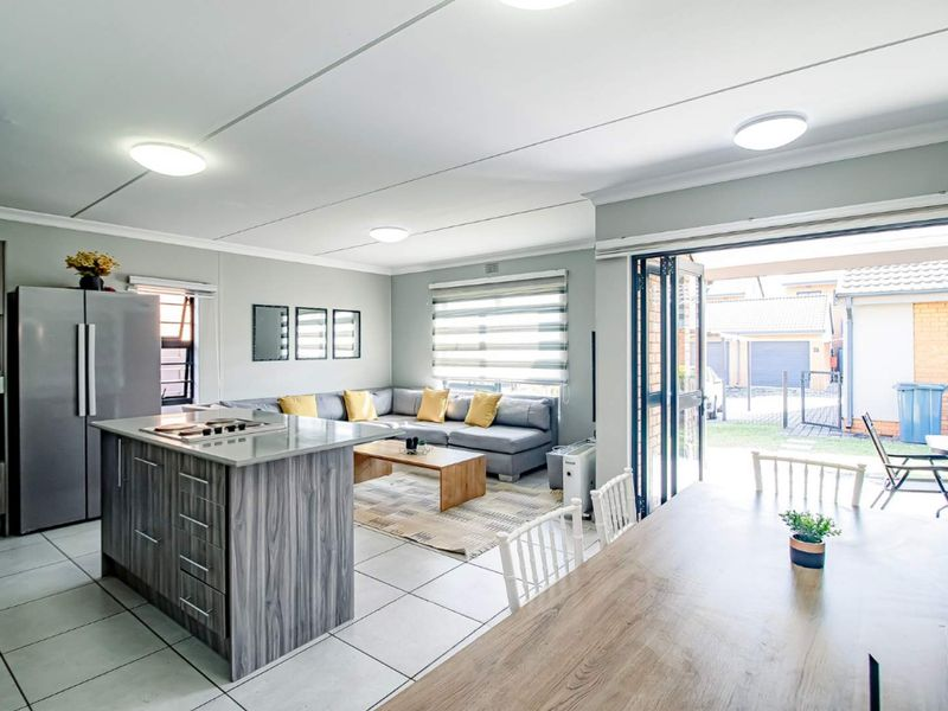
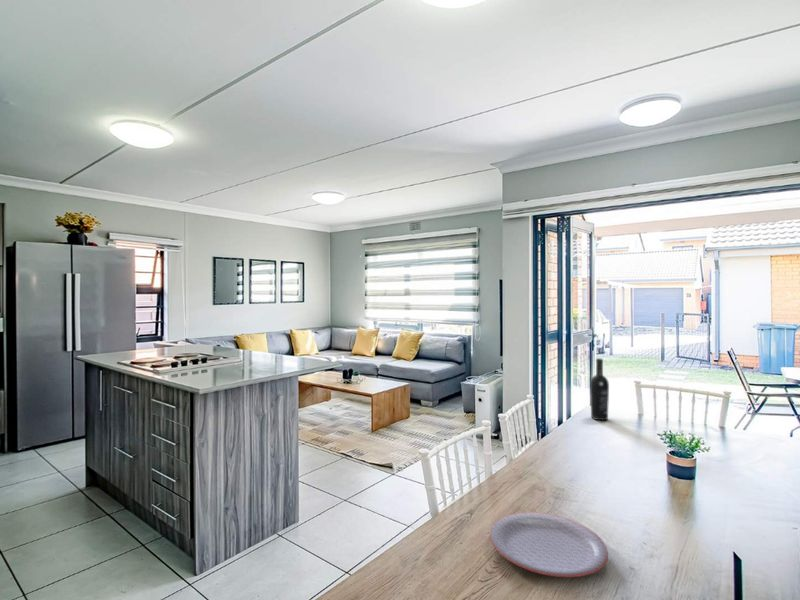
+ wine bottle (599, 388)
+ plate (546, 544)
